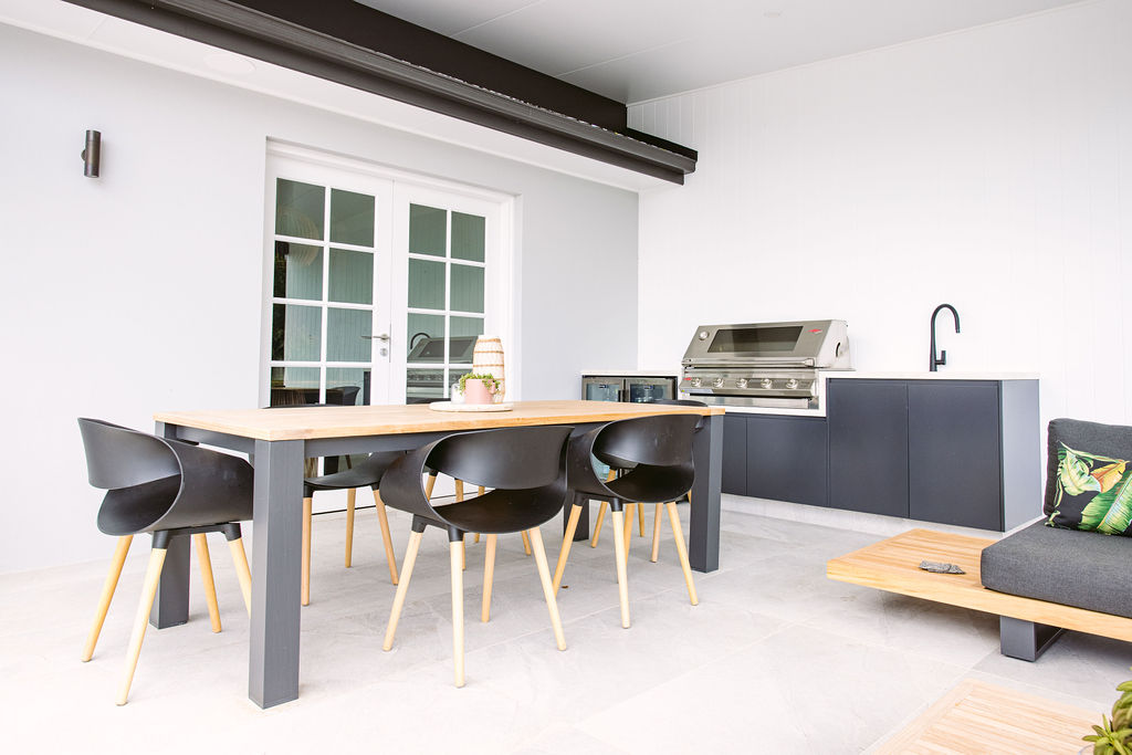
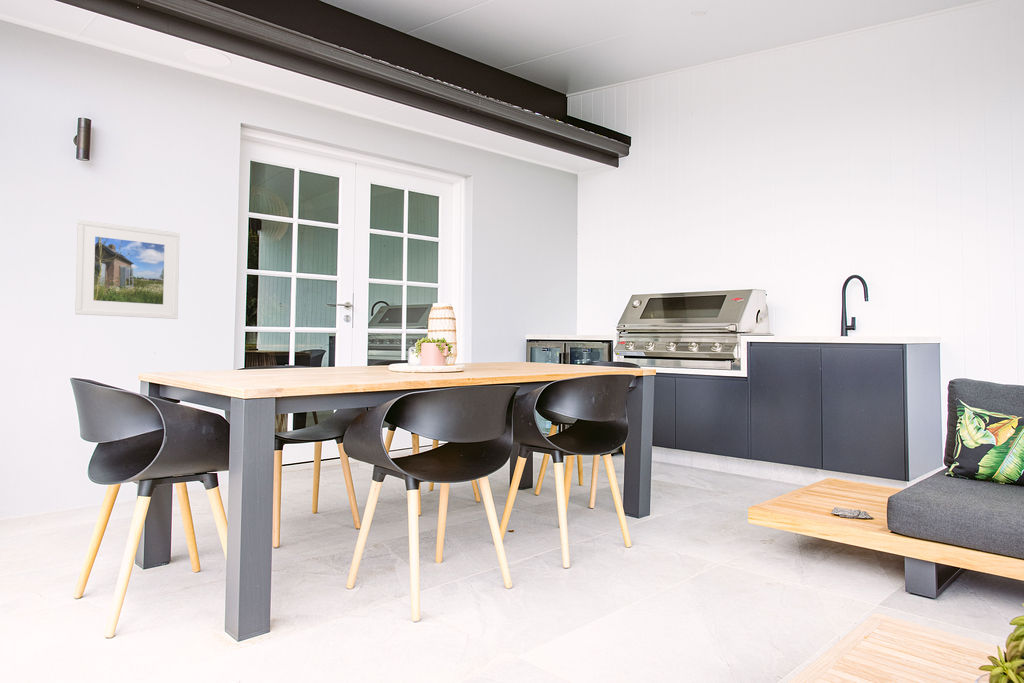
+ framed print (129, 271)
